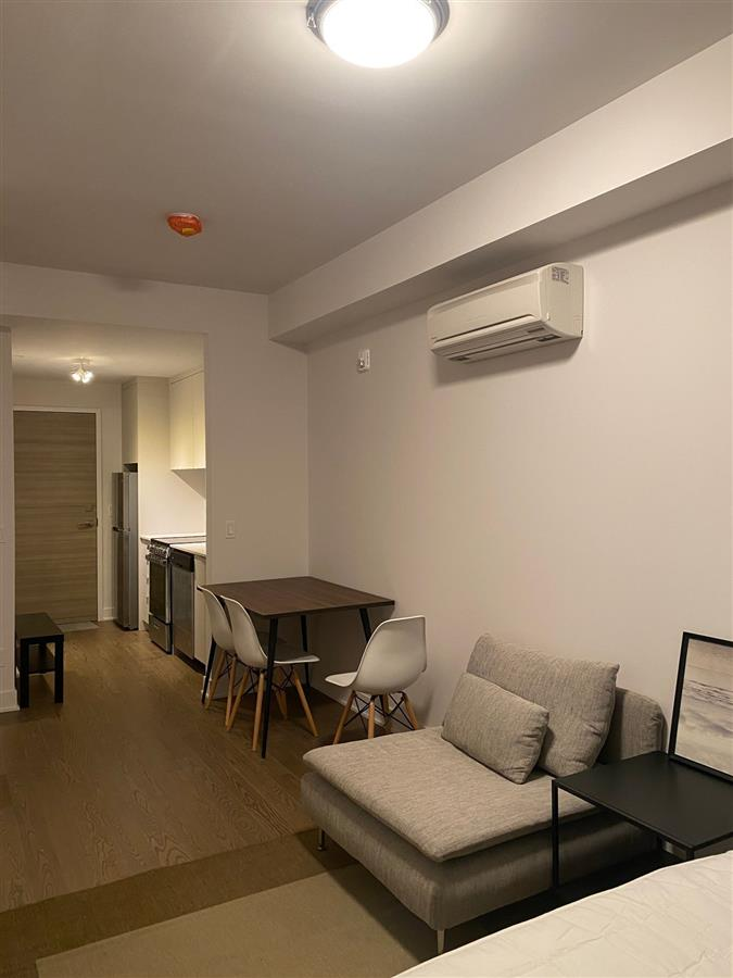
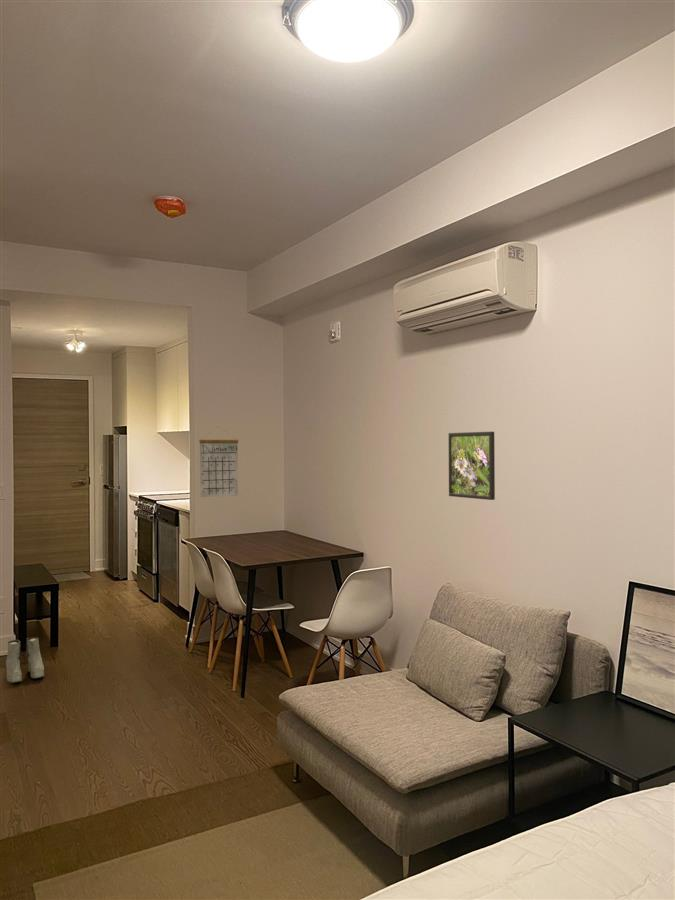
+ calendar (219, 461)
+ boots (26, 656)
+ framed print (470, 465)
